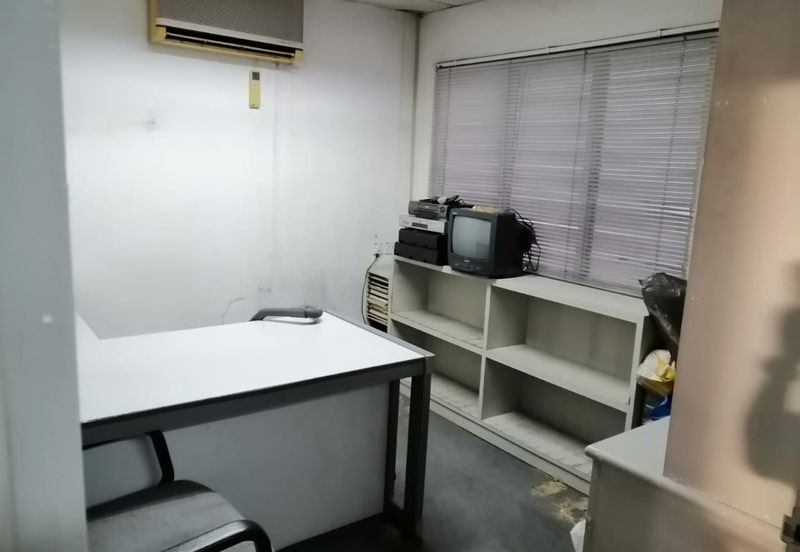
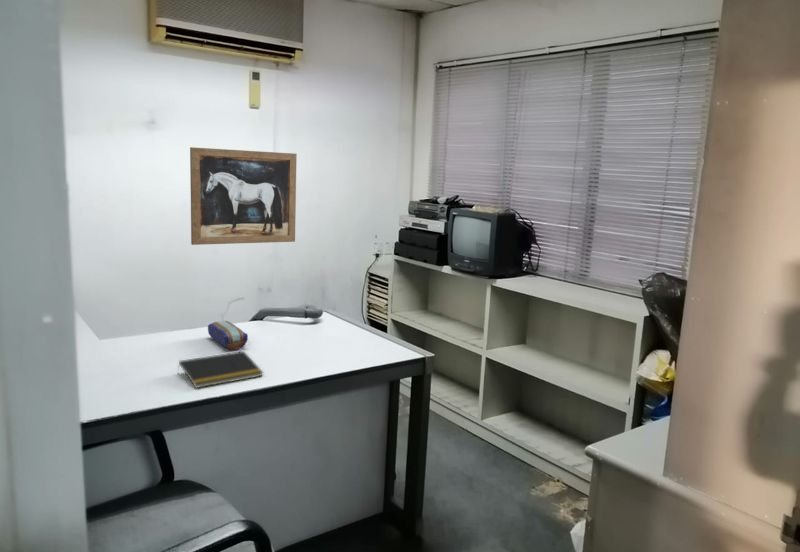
+ notepad (221, 368)
+ wall art (245, 197)
+ pencil case (227, 334)
